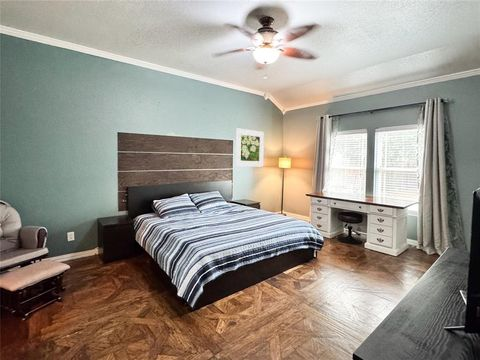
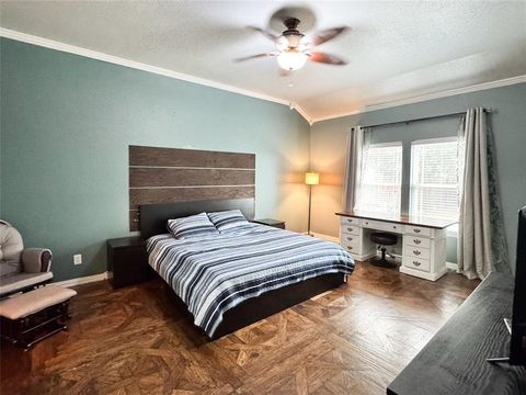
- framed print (250, 148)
